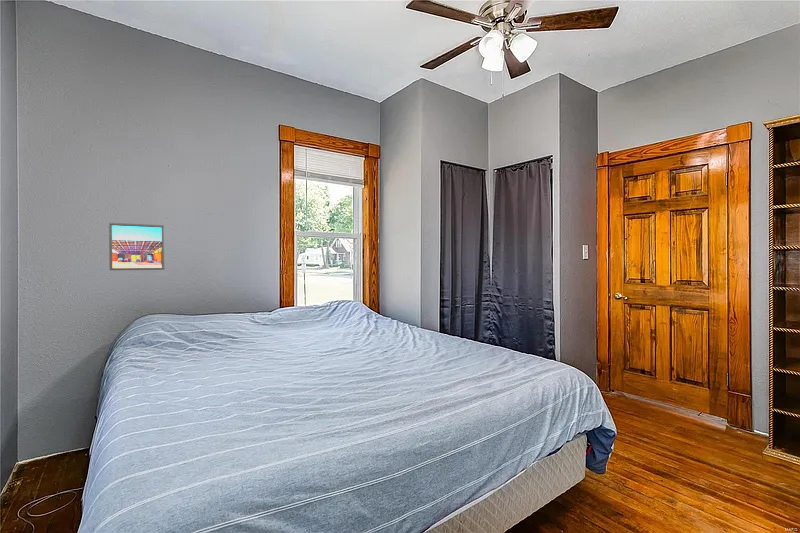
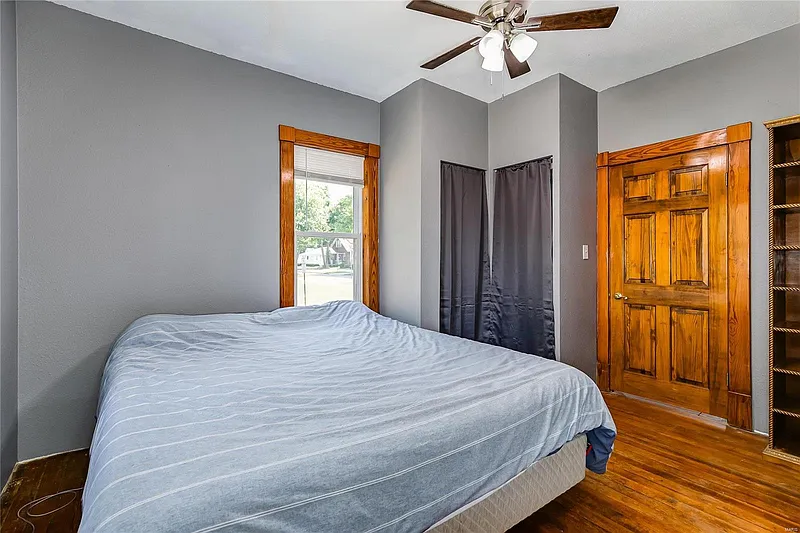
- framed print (137, 247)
